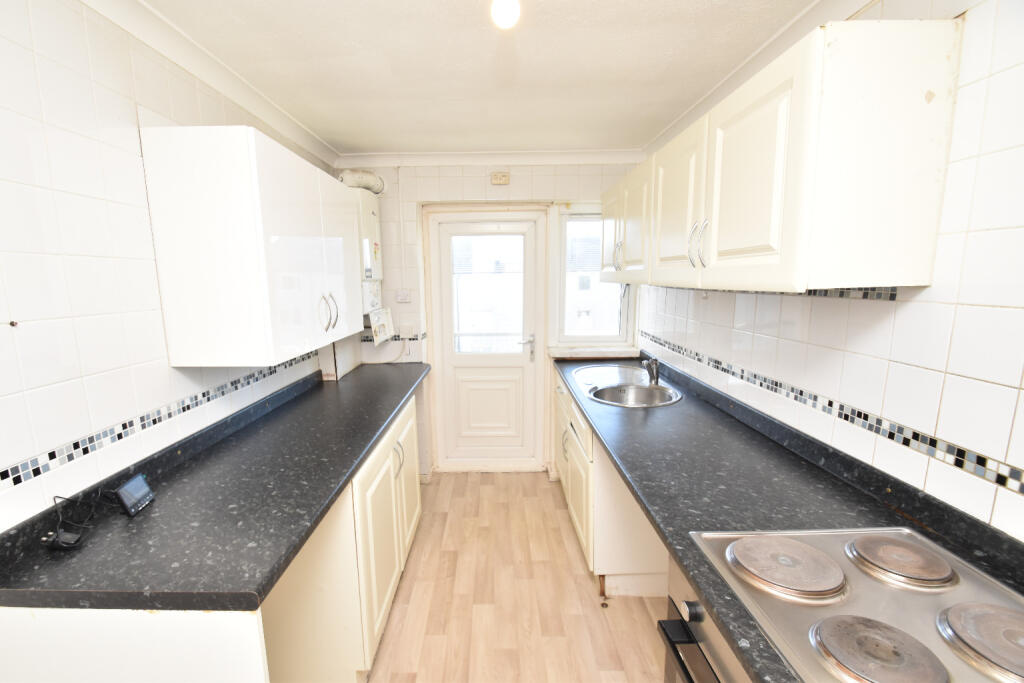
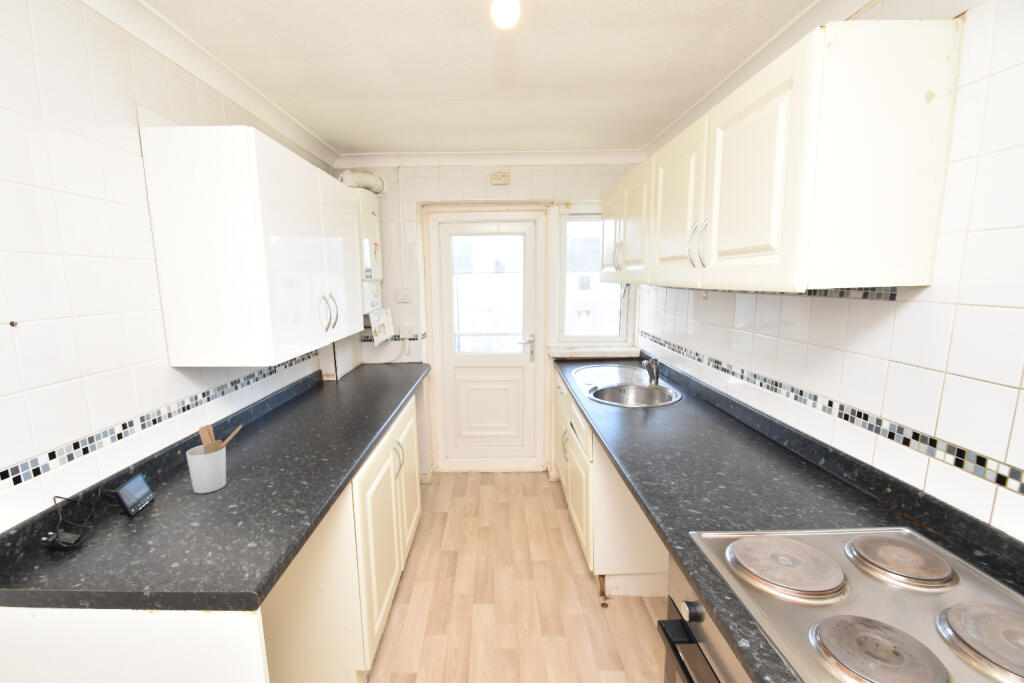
+ utensil holder (217, 456)
